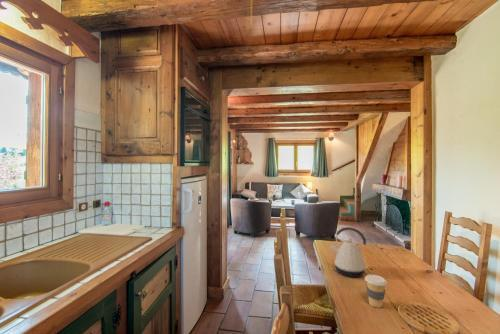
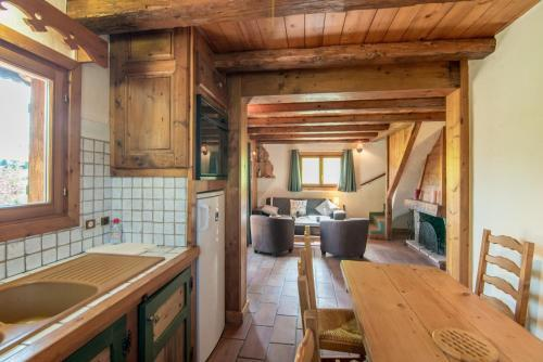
- coffee cup (375, 291)
- kettle (348, 249)
